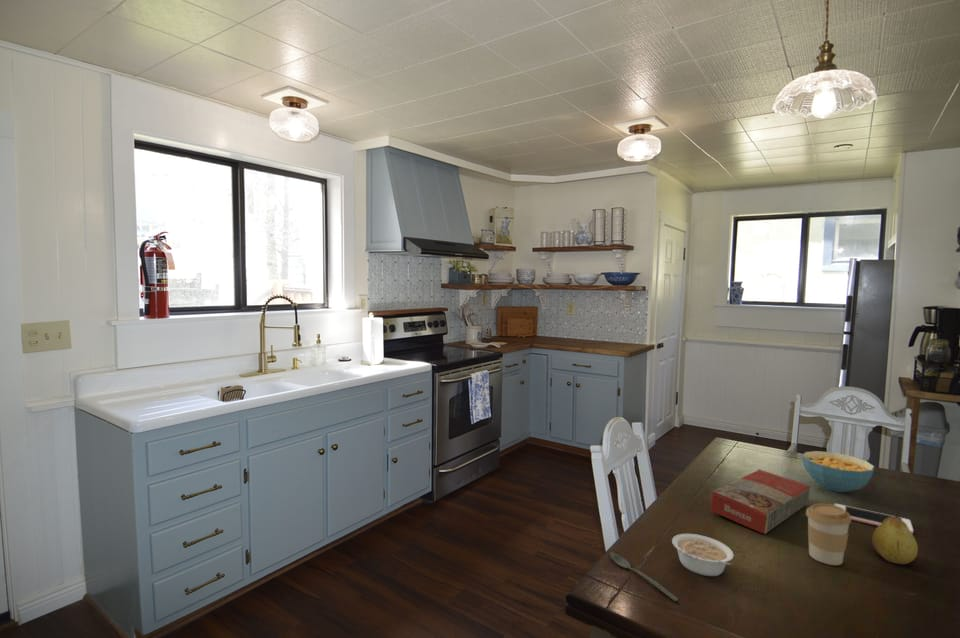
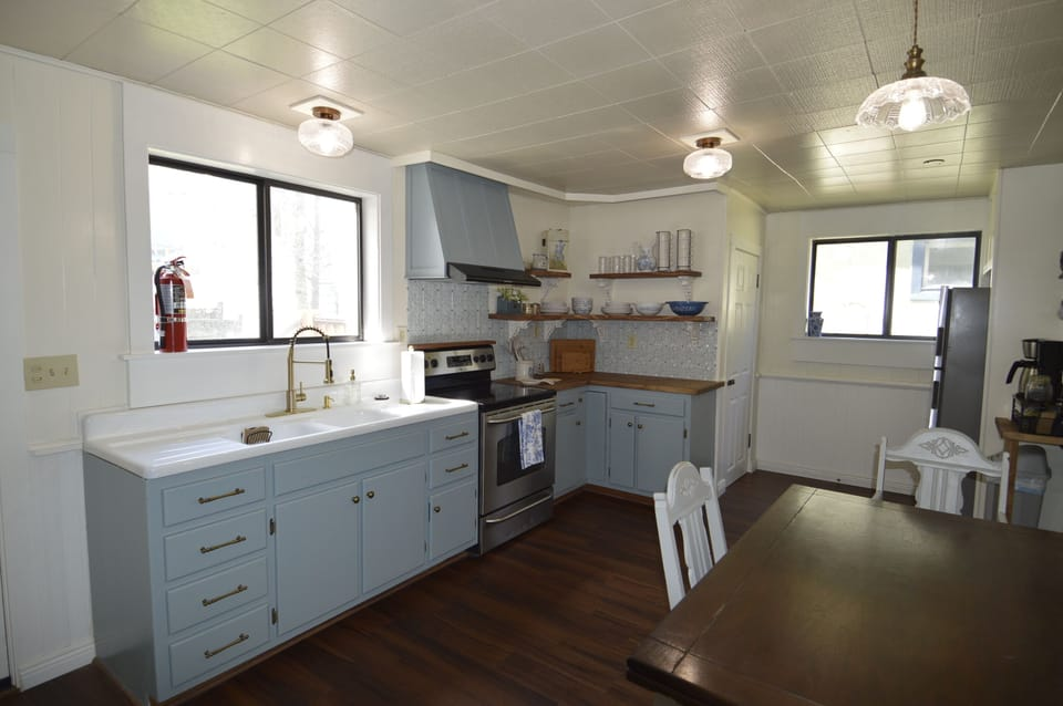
- macaroni box (761, 498)
- fruit (895, 535)
- cell phone (871, 517)
- cereal bowl (836, 474)
- spoon (641, 574)
- coffee cup (827, 532)
- legume (704, 555)
